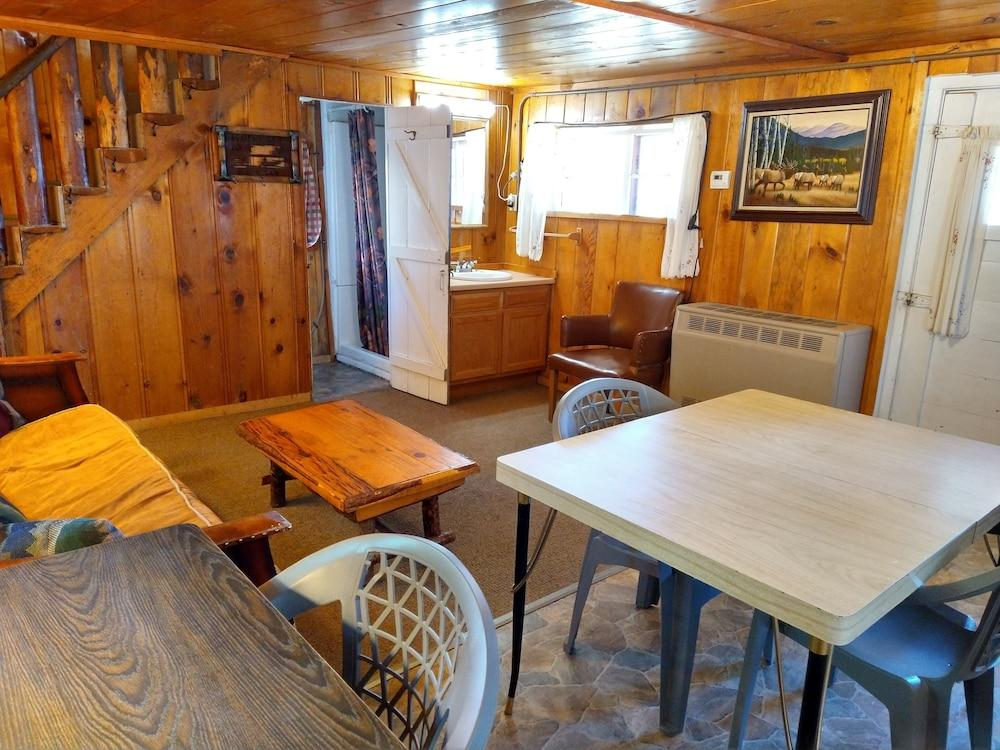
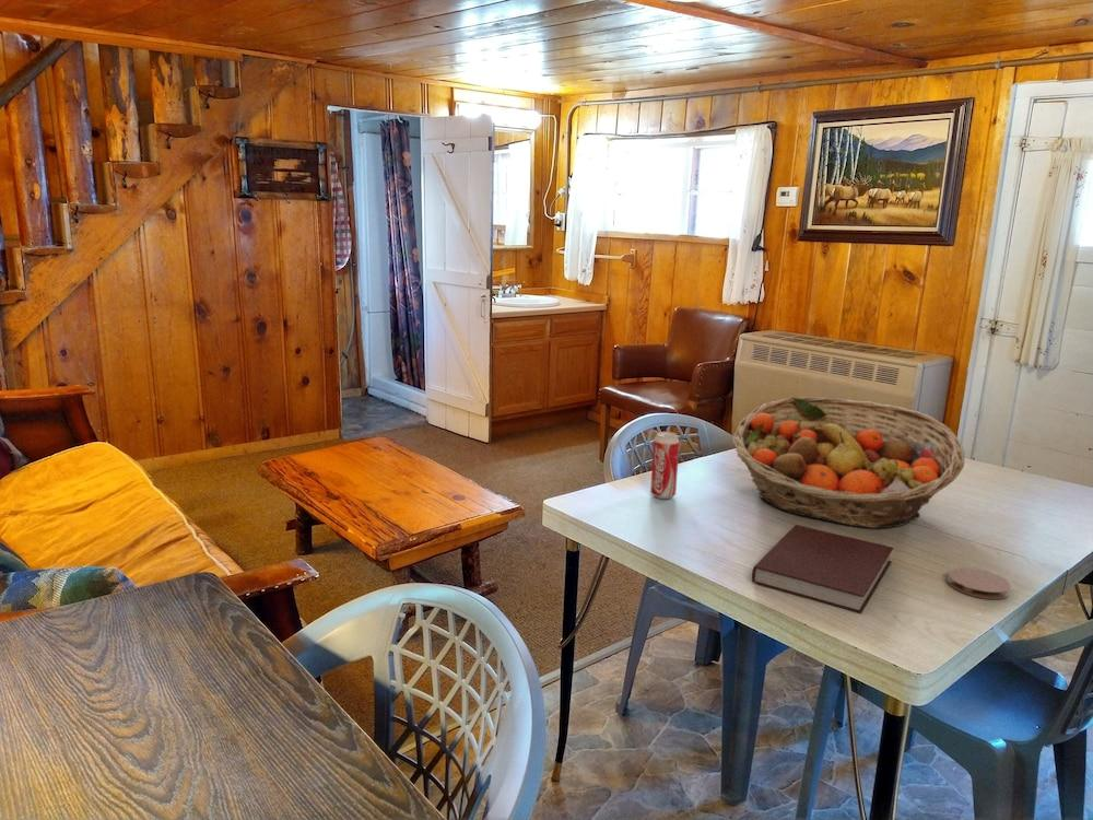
+ fruit basket (841, 458)
+ beverage can (665, 465)
+ notebook (824, 563)
+ coaster (978, 583)
